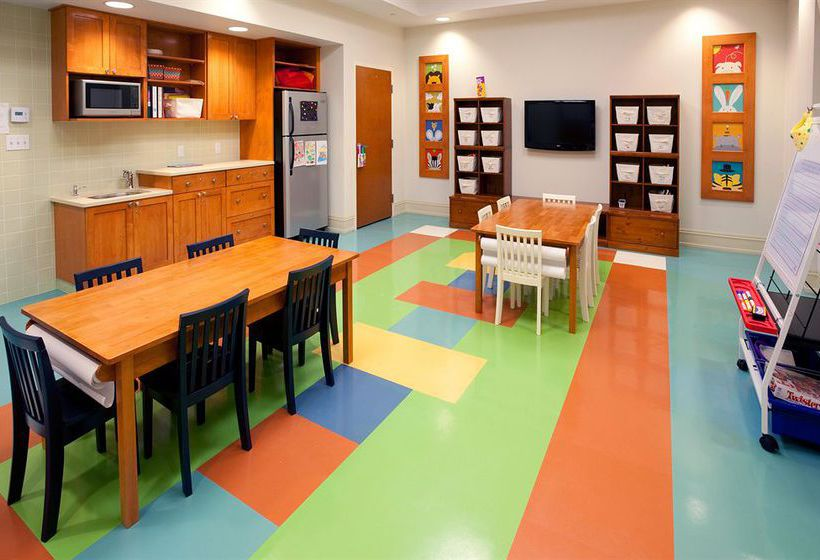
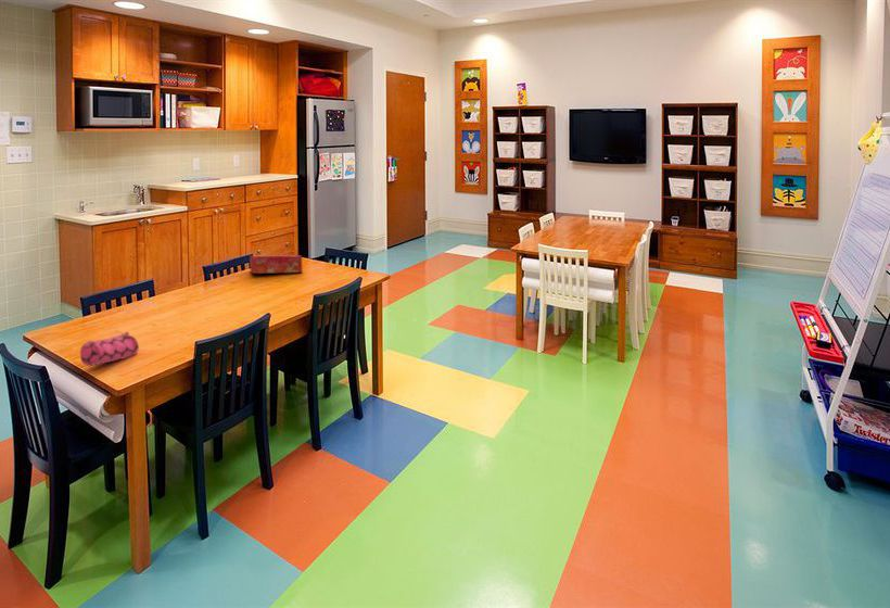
+ tissue box (276, 264)
+ pencil case (109, 349)
